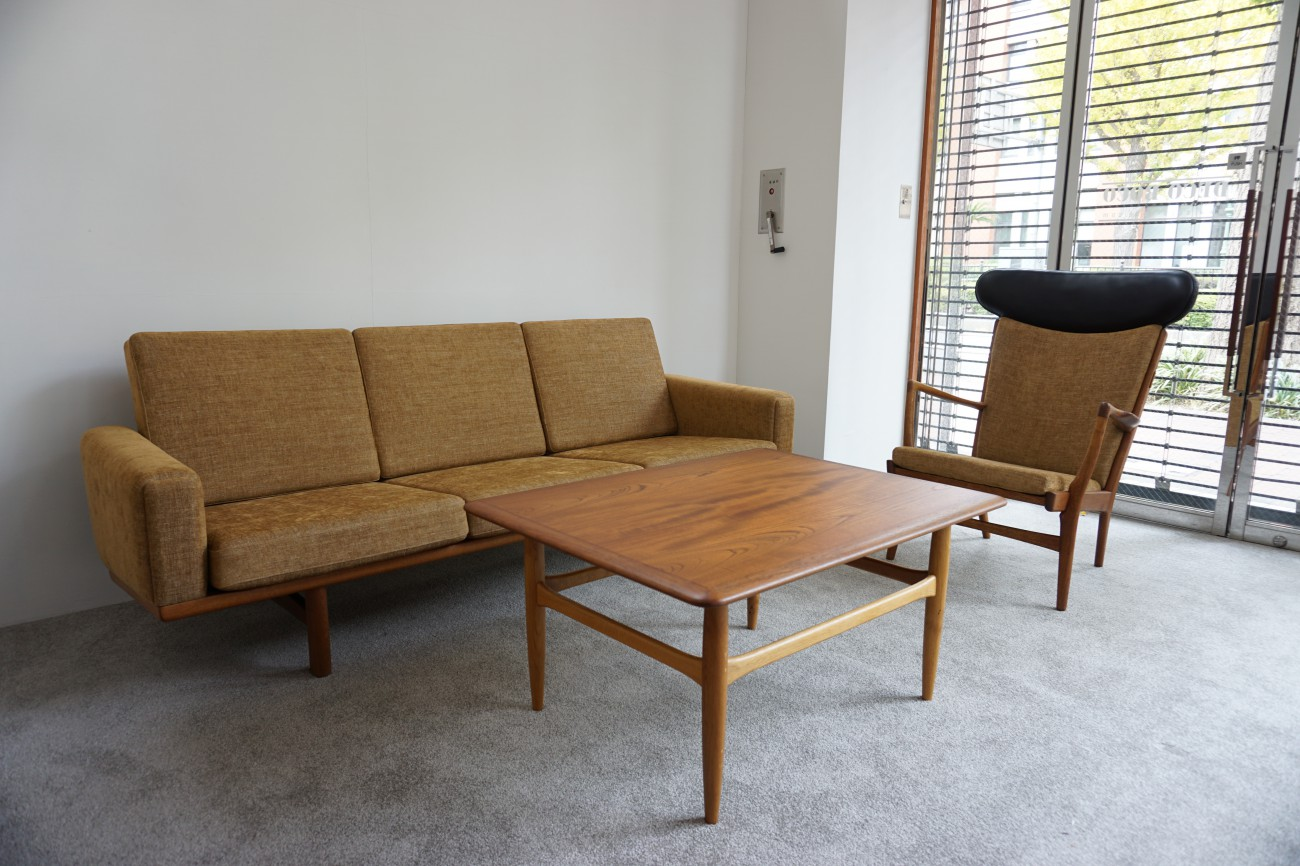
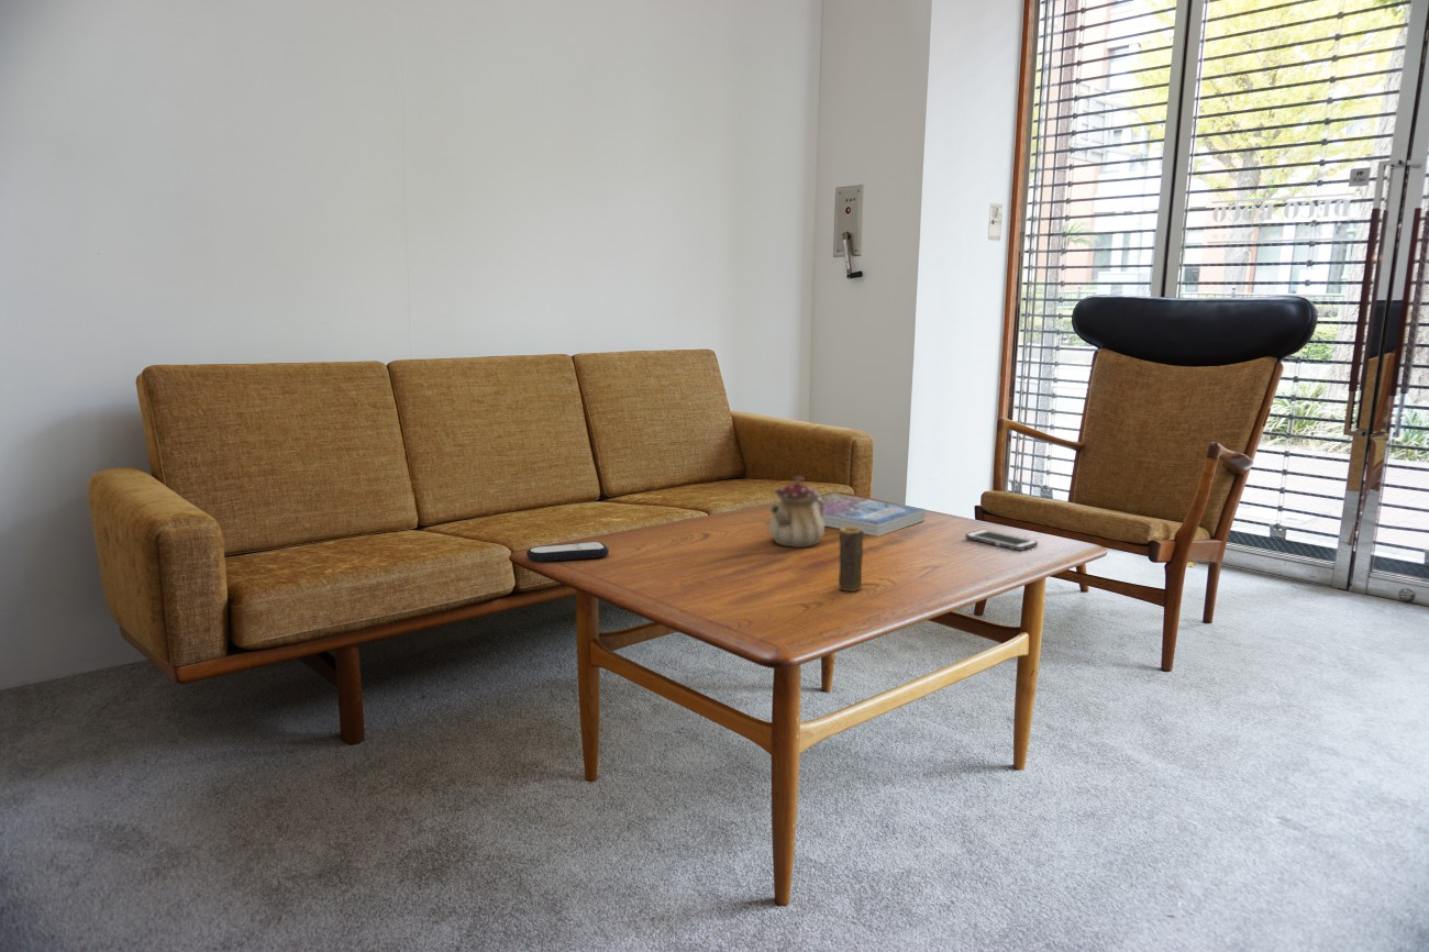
+ teapot (799, 508)
+ candle (850, 558)
+ remote control (567, 551)
+ cell phone (1000, 540)
+ book (854, 513)
